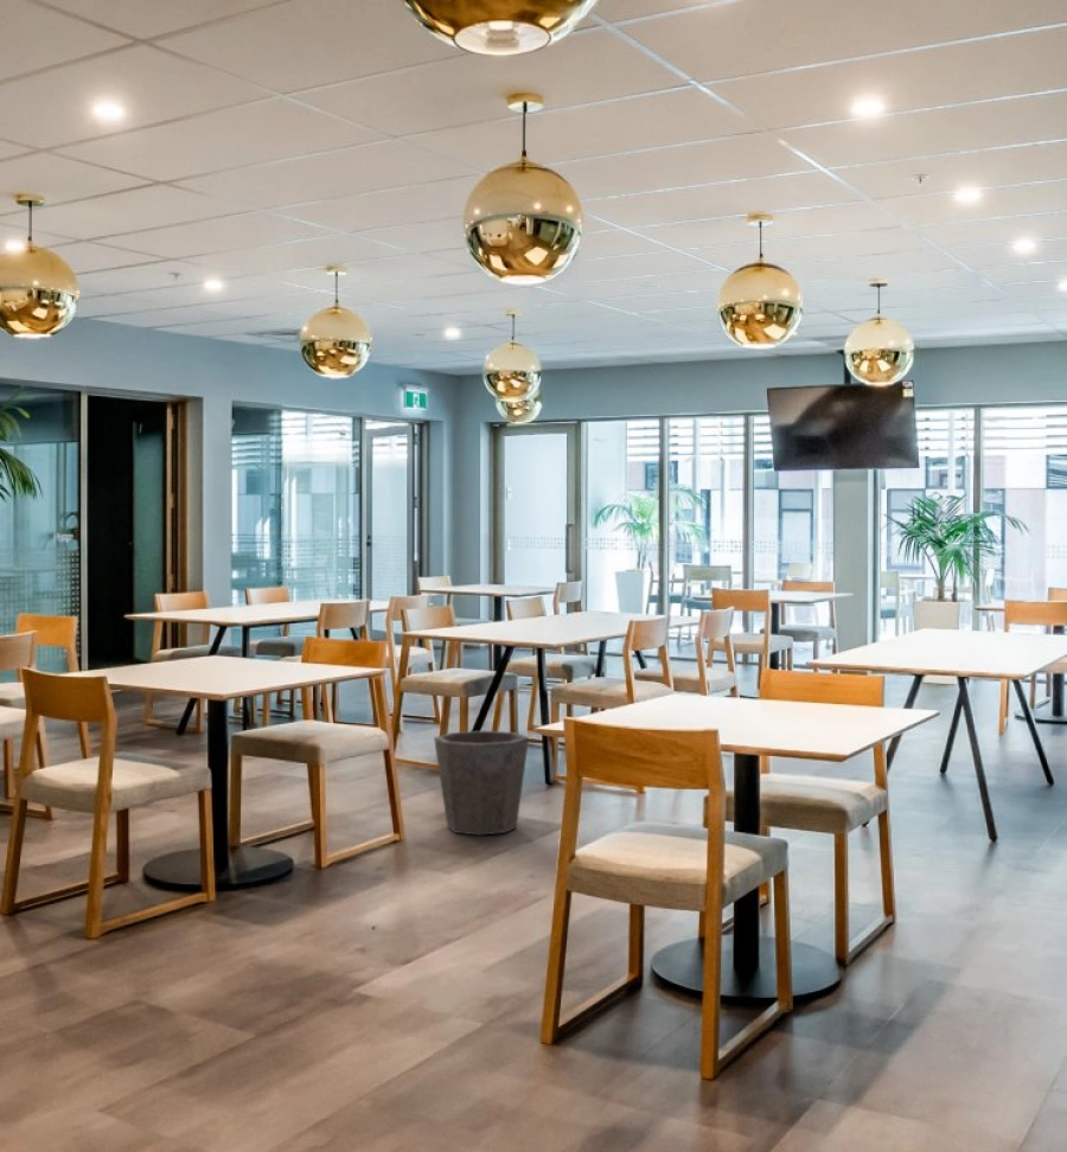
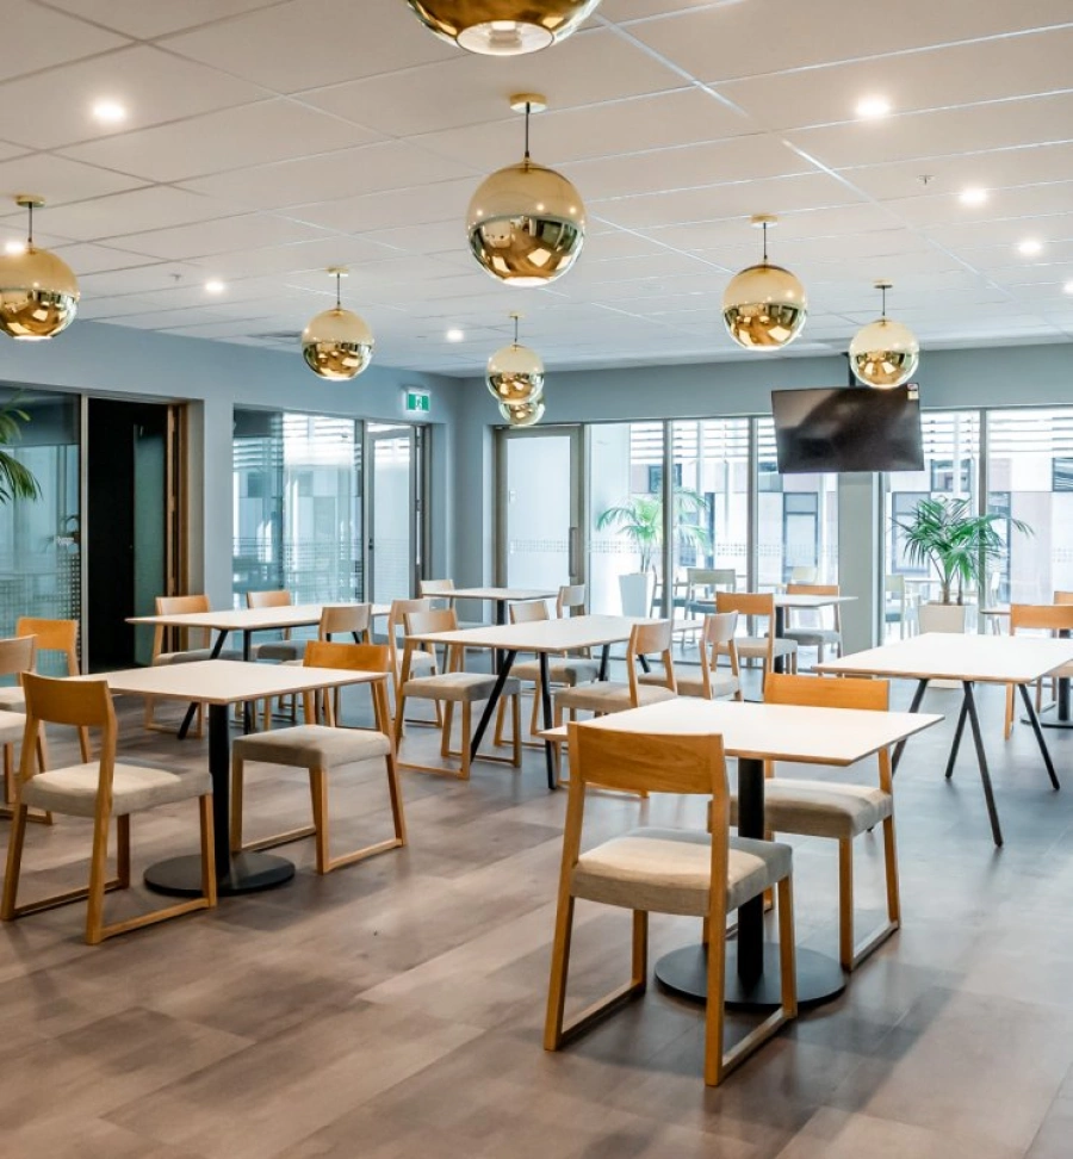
- waste bin (481, 782)
